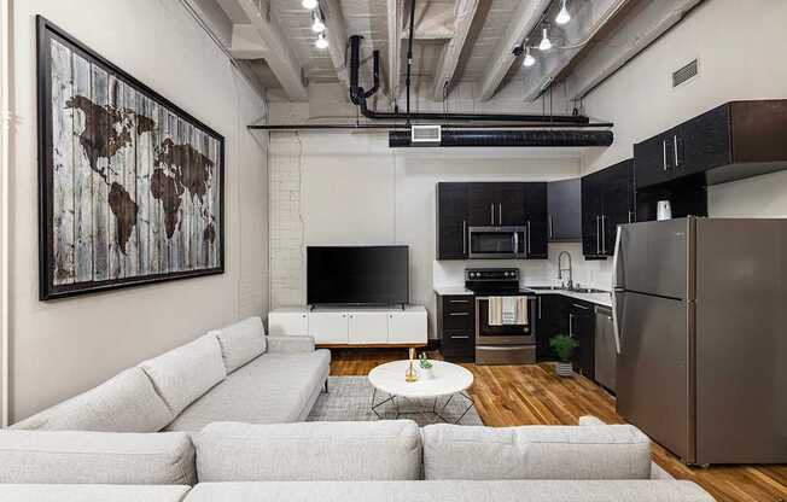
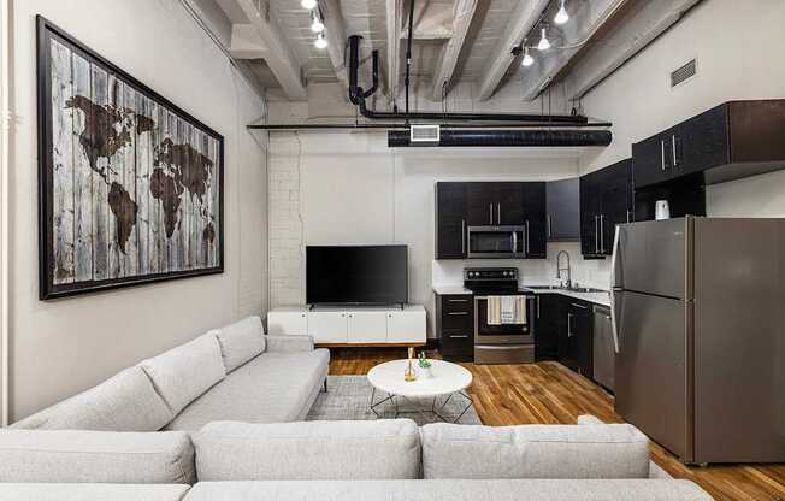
- potted plant (562, 355)
